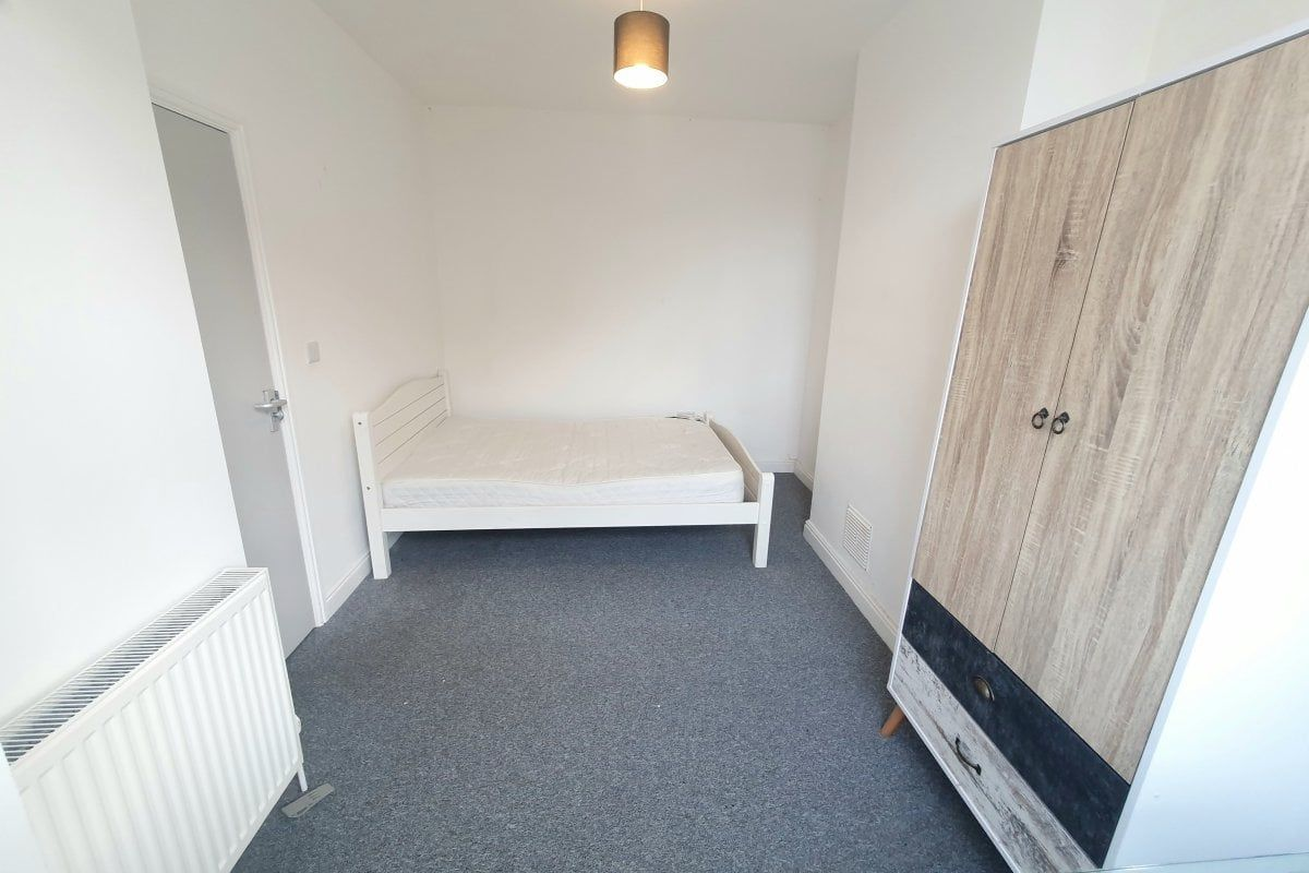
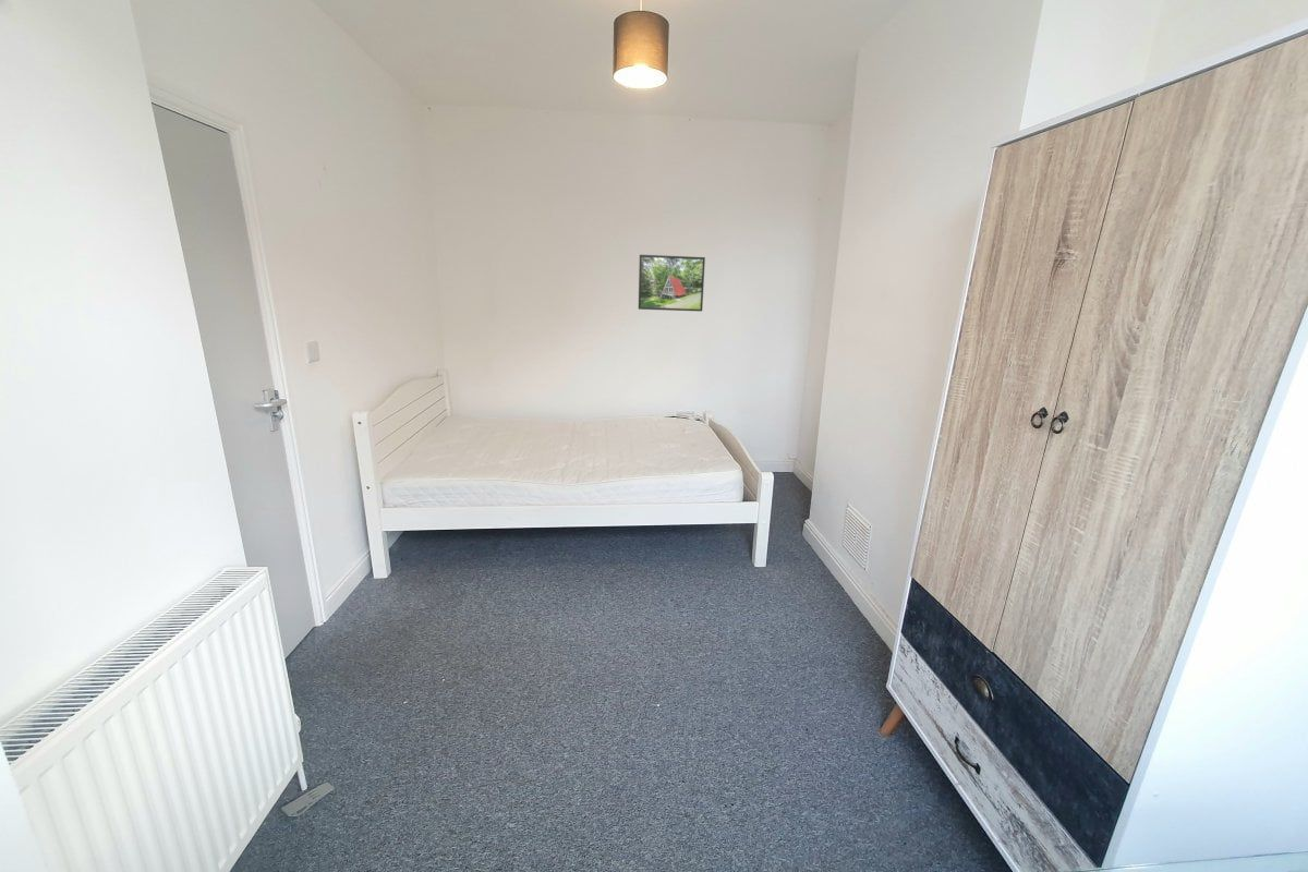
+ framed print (670, 283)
